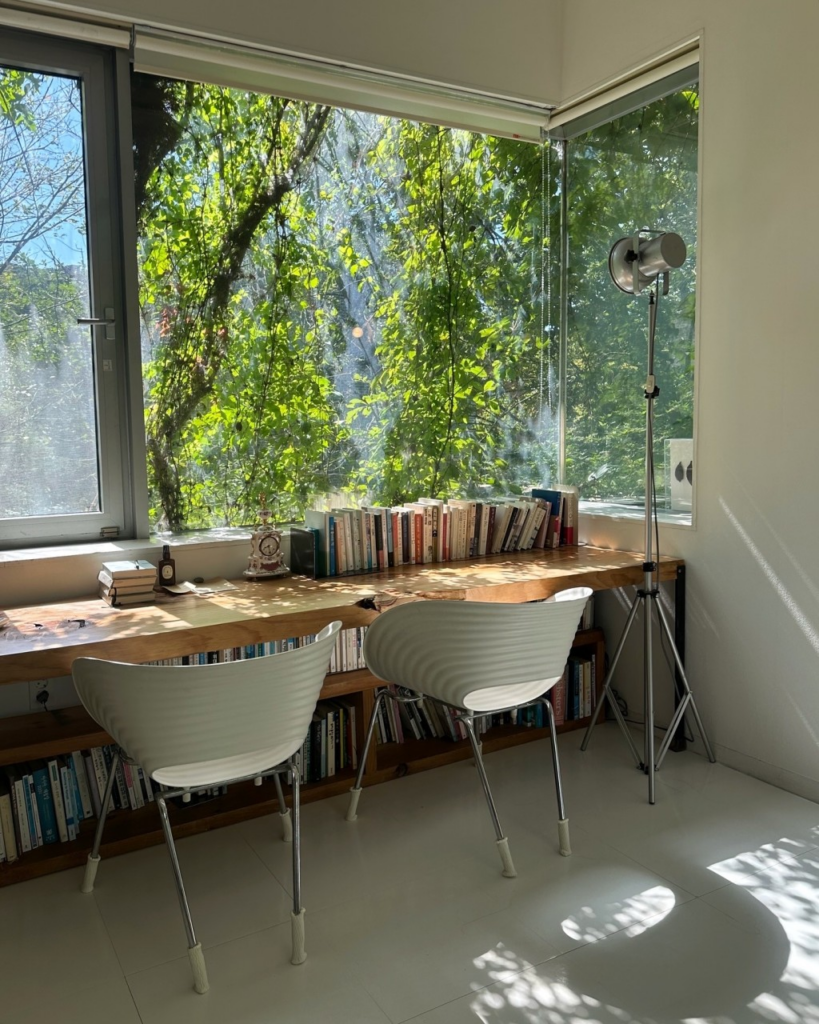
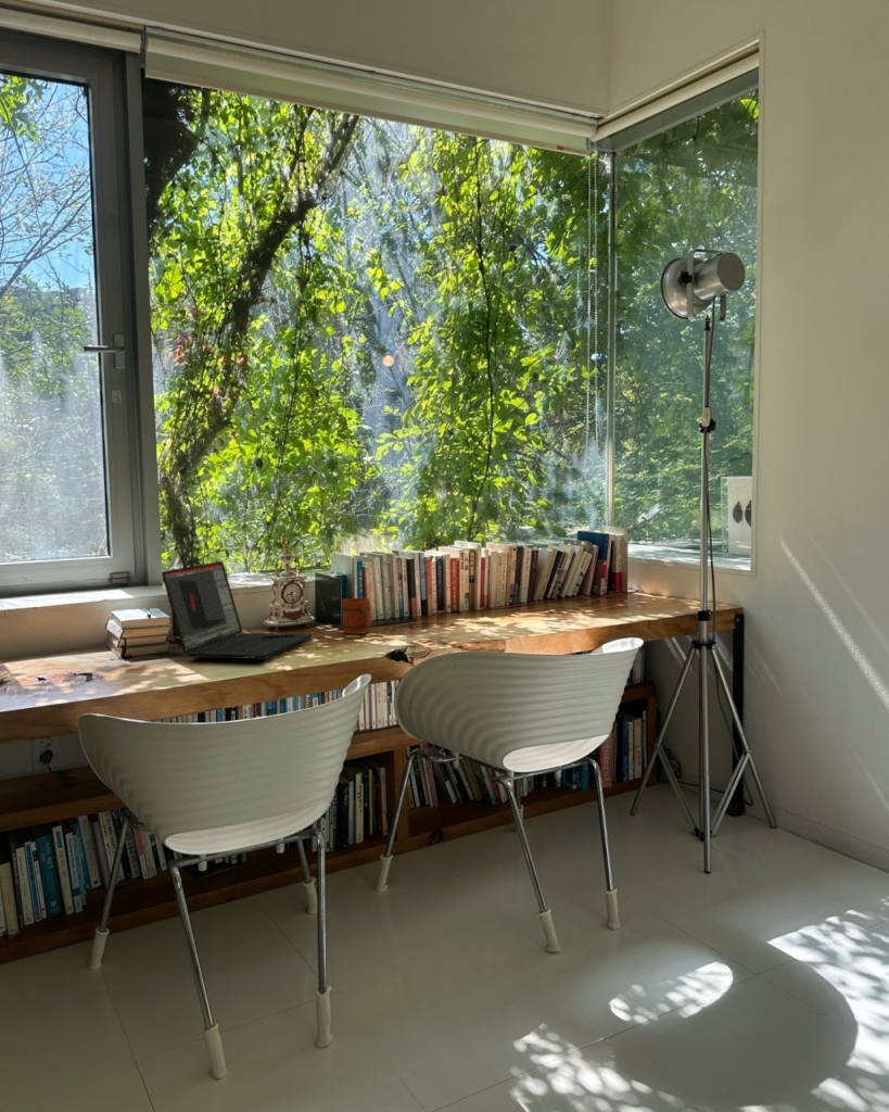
+ laptop (236, 608)
+ mug (358, 616)
